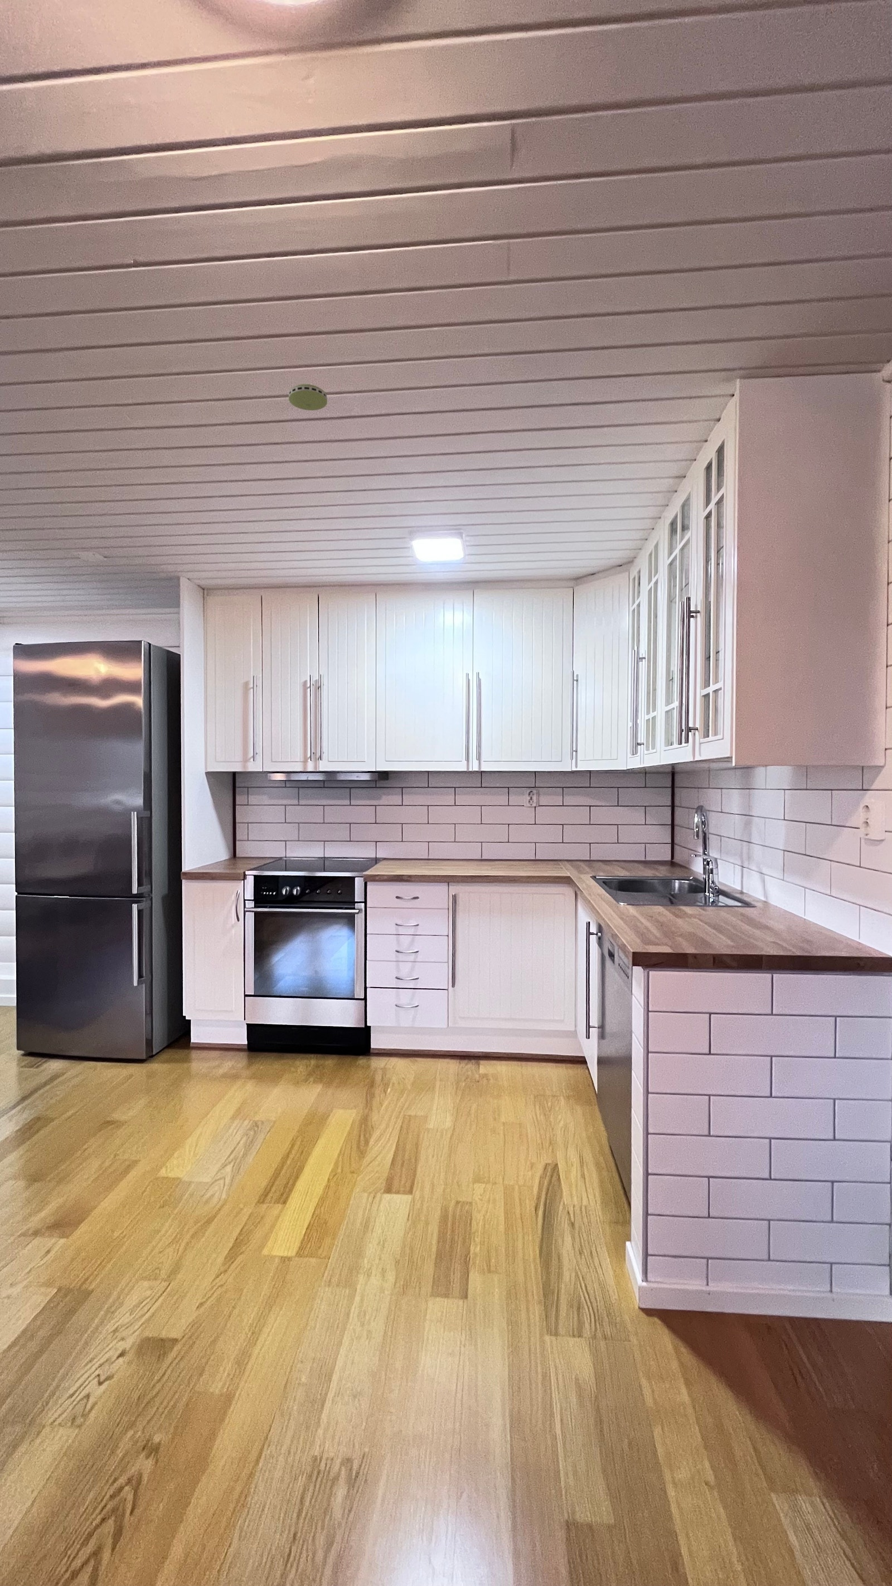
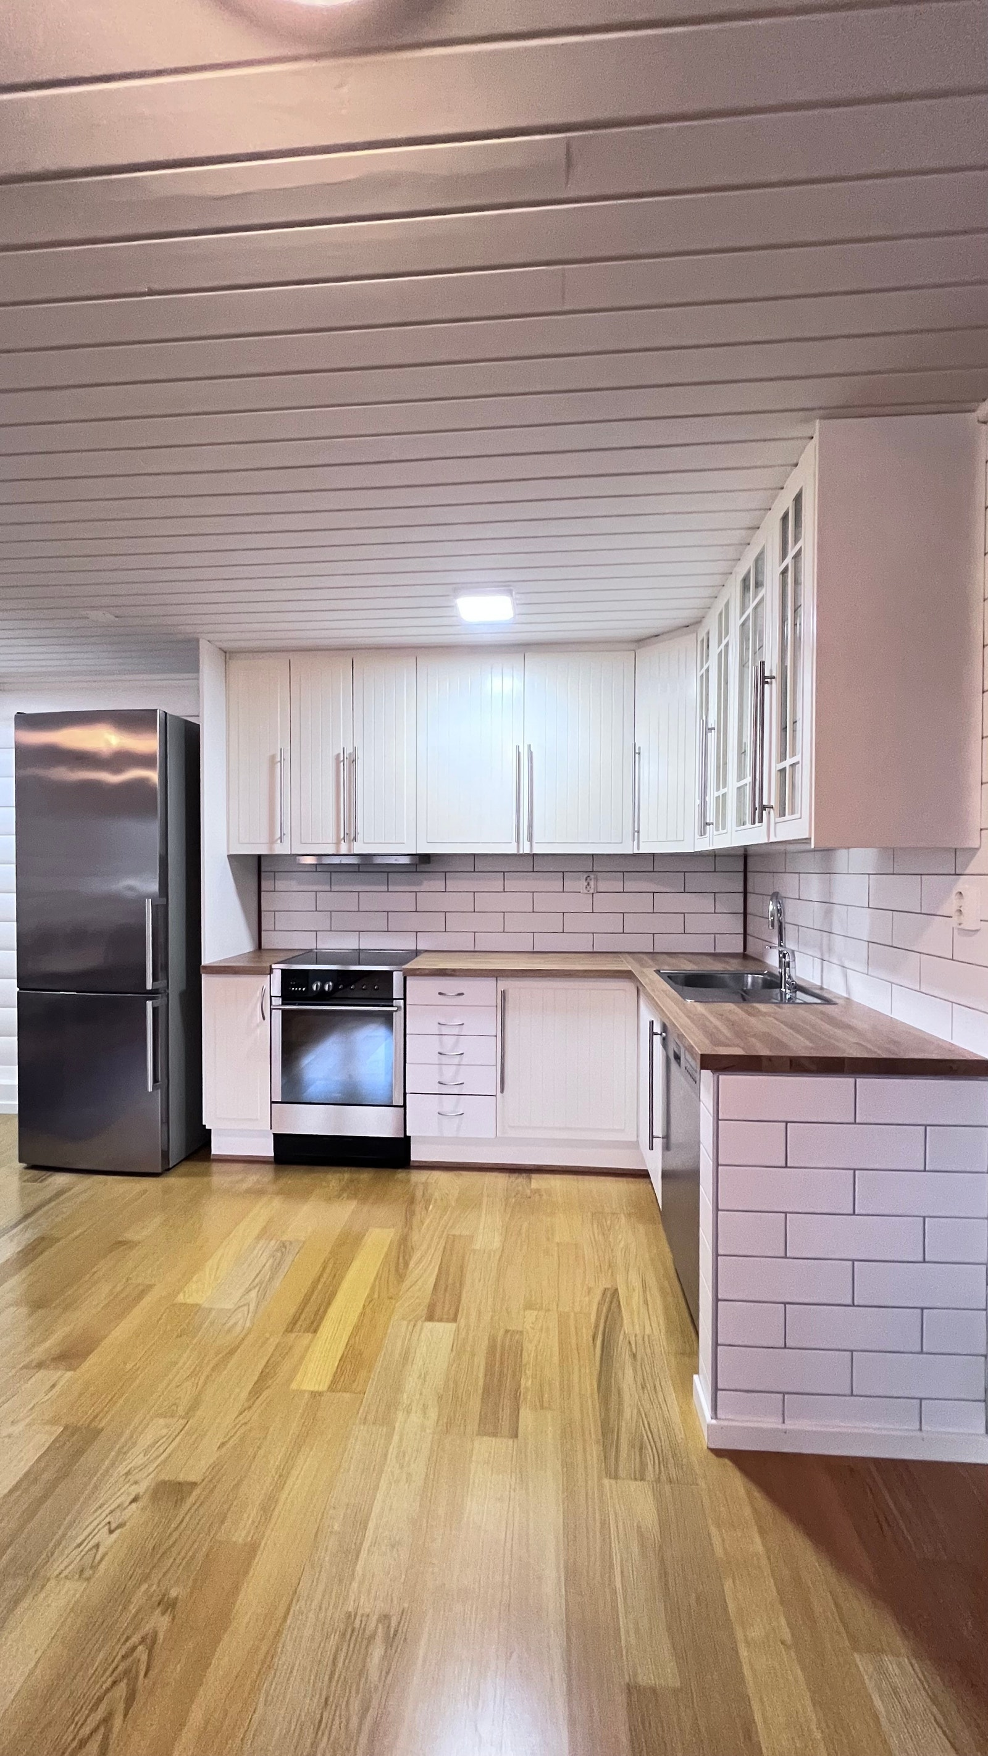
- smoke detector (308, 396)
